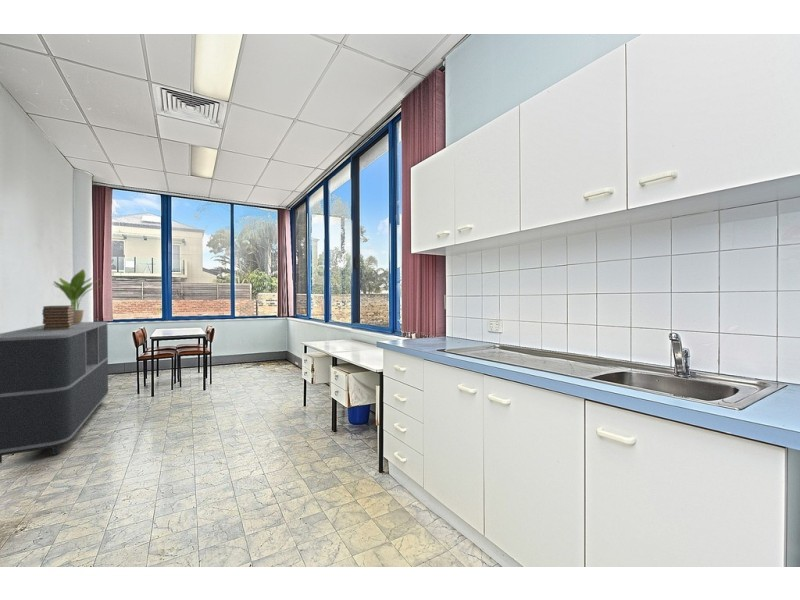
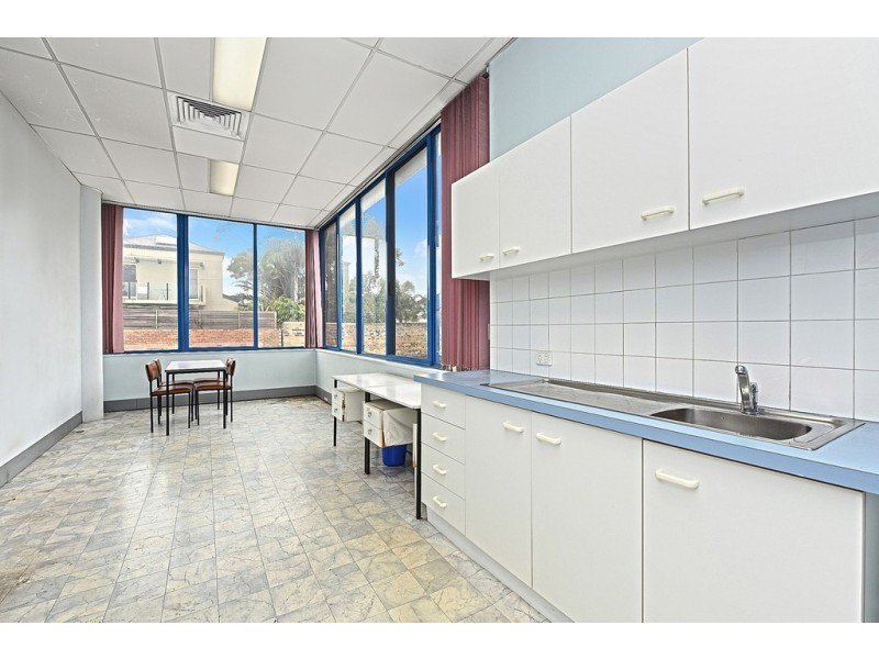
- sideboard (59, 377)
- potted plant (79, 296)
- book stack (59, 317)
